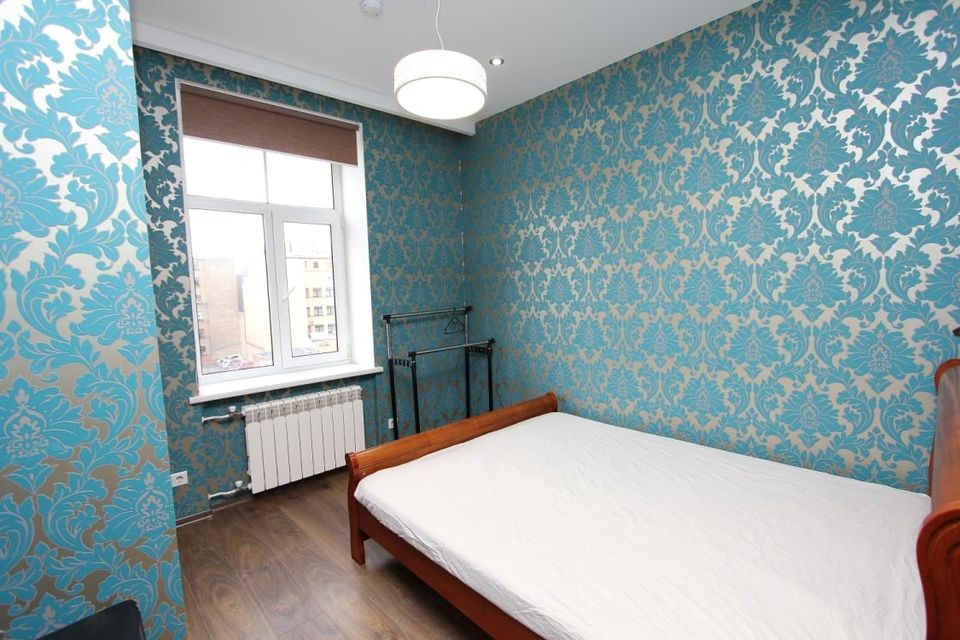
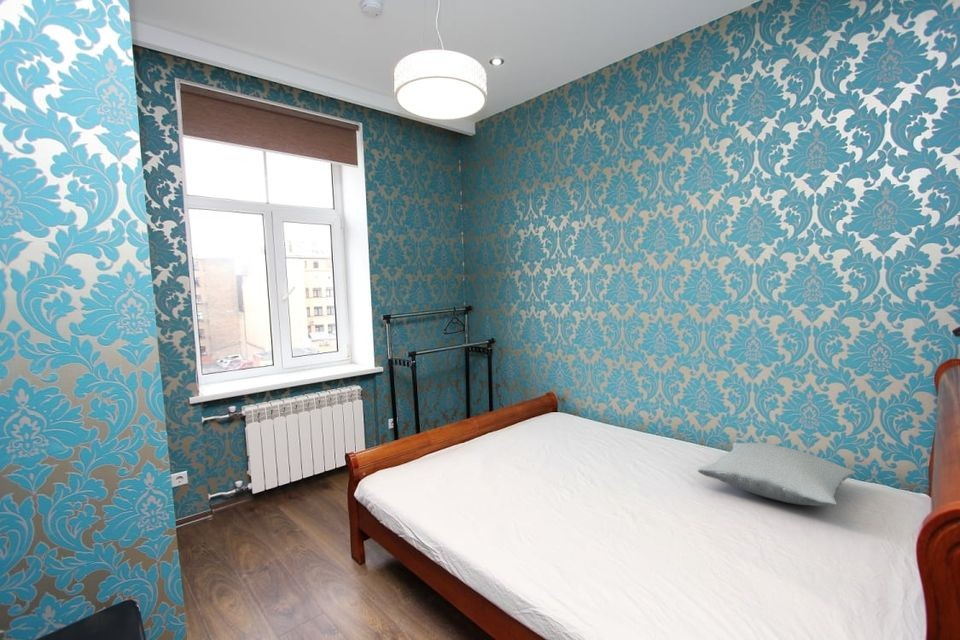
+ pillow (775, 470)
